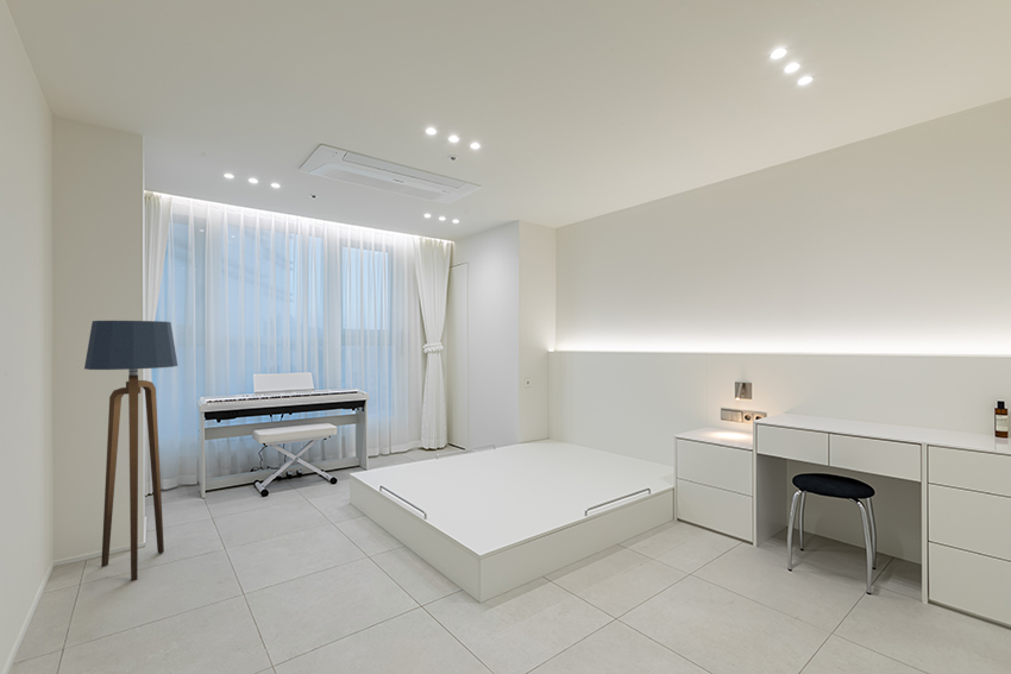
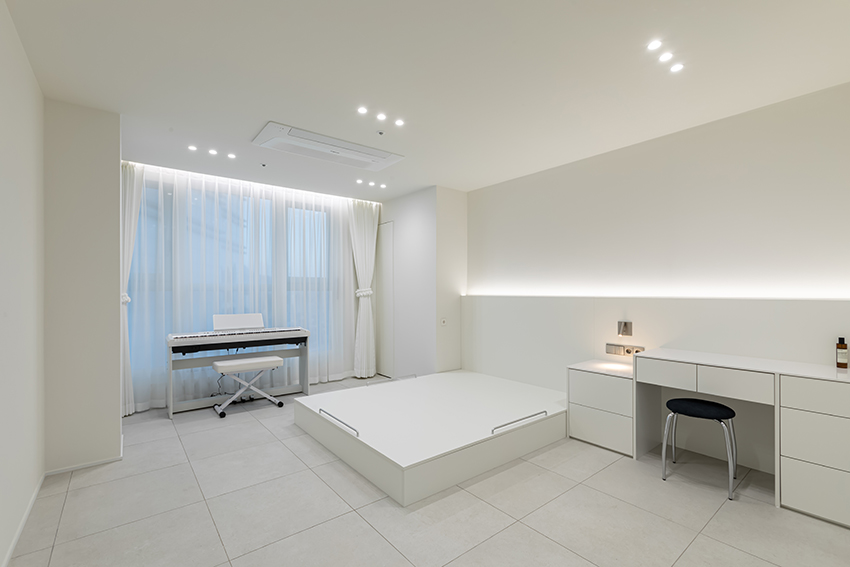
- floor lamp (133, 445)
